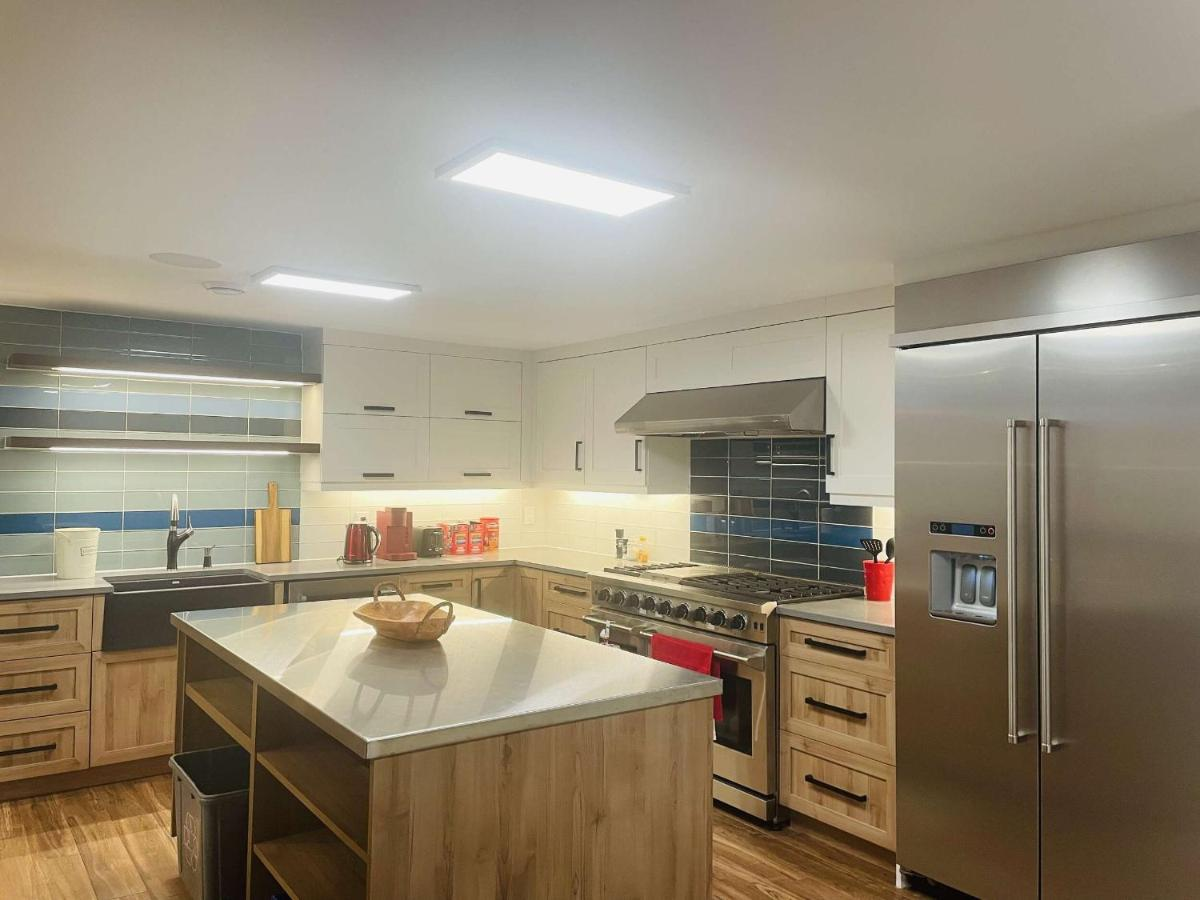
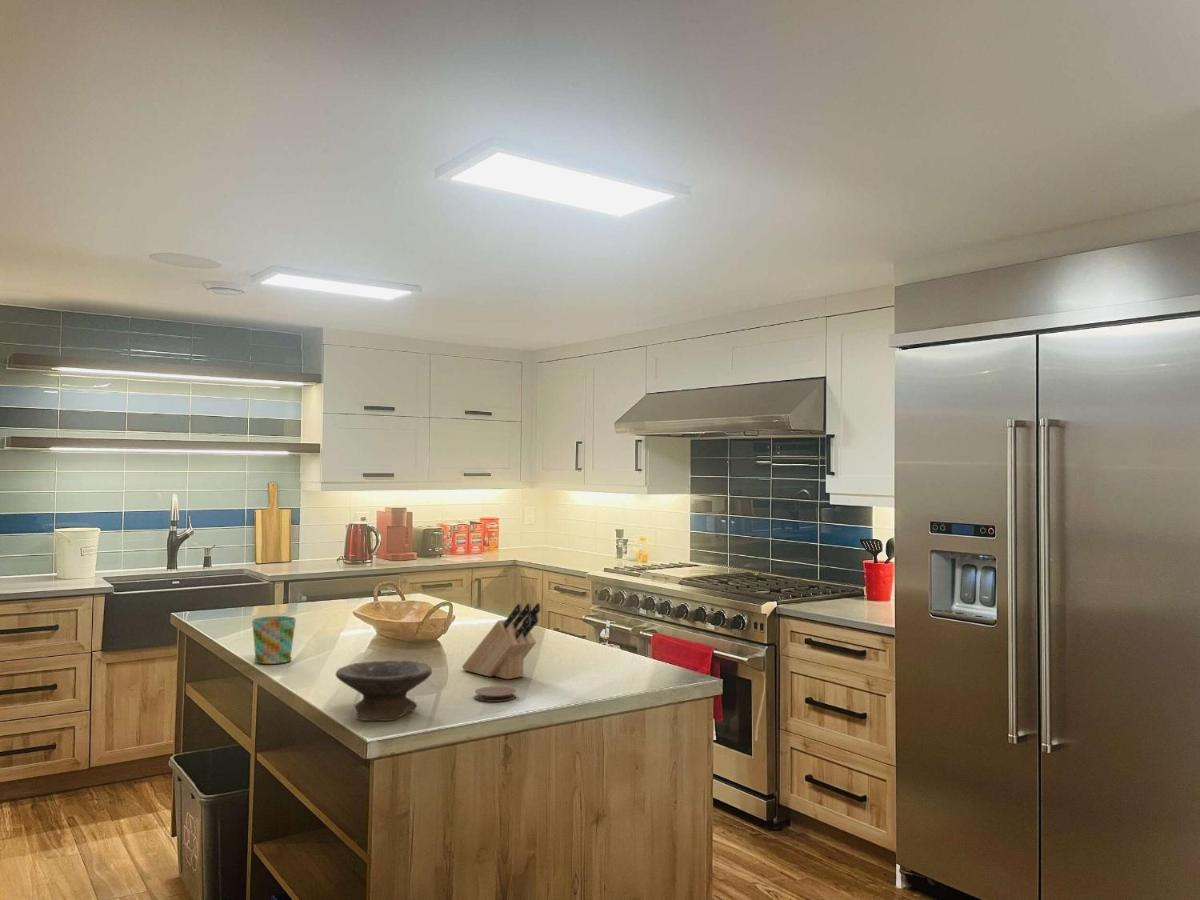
+ coaster (495, 693)
+ mug (272, 639)
+ knife block (503, 636)
+ bowl (384, 689)
